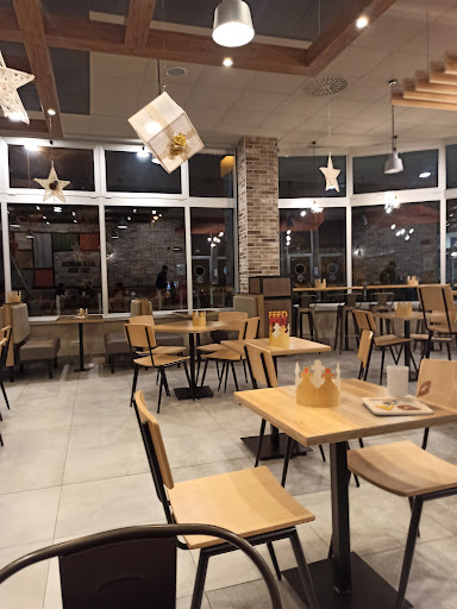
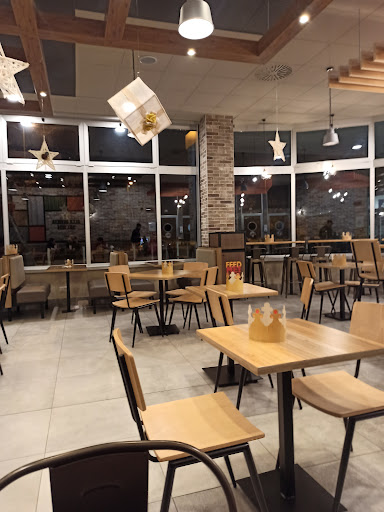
- food tray (396, 388)
